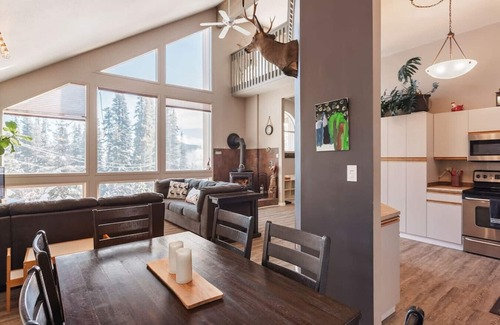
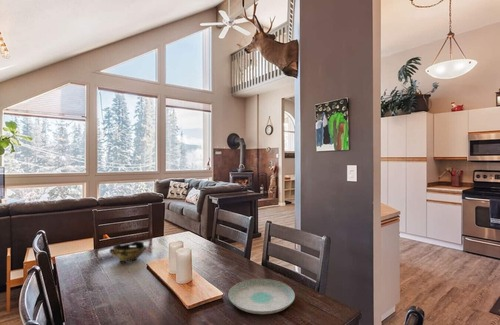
+ plate (261, 295)
+ bowl (129, 252)
